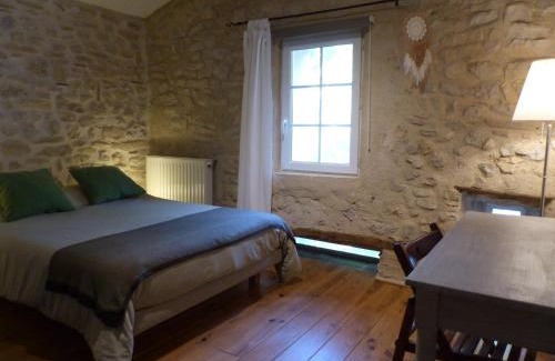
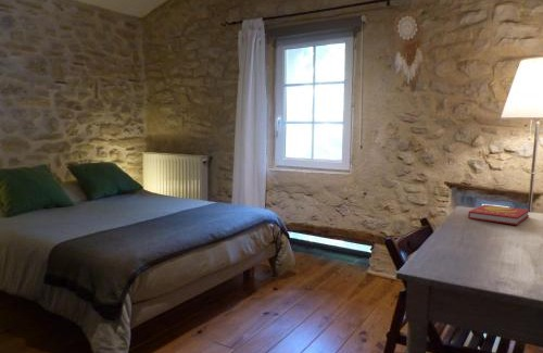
+ book (498, 214)
